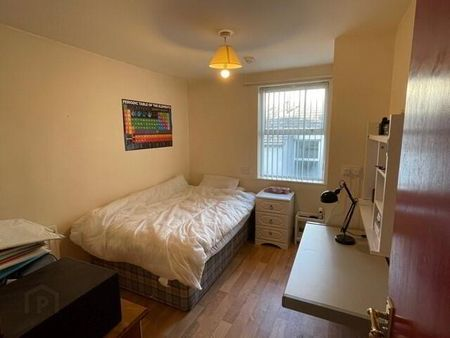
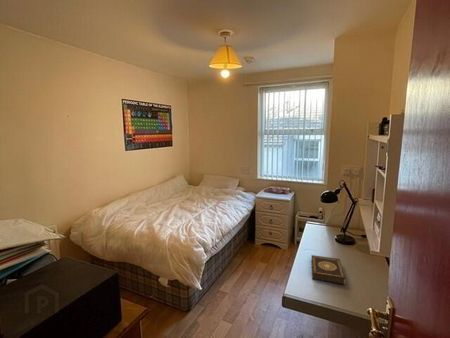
+ book (326, 268)
